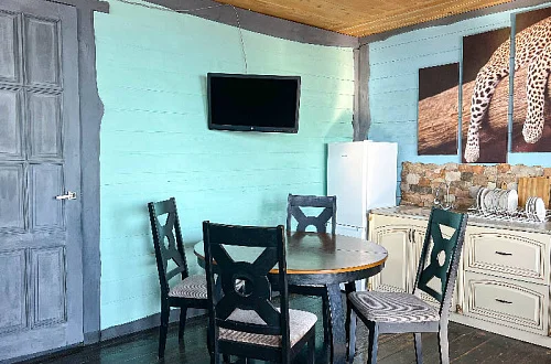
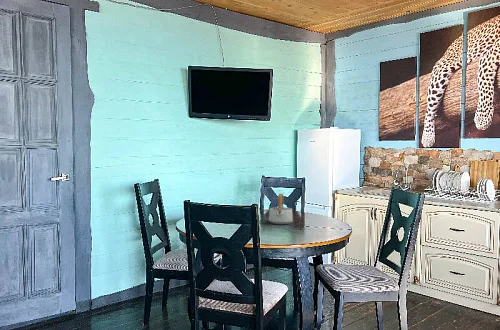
+ teapot (280, 208)
